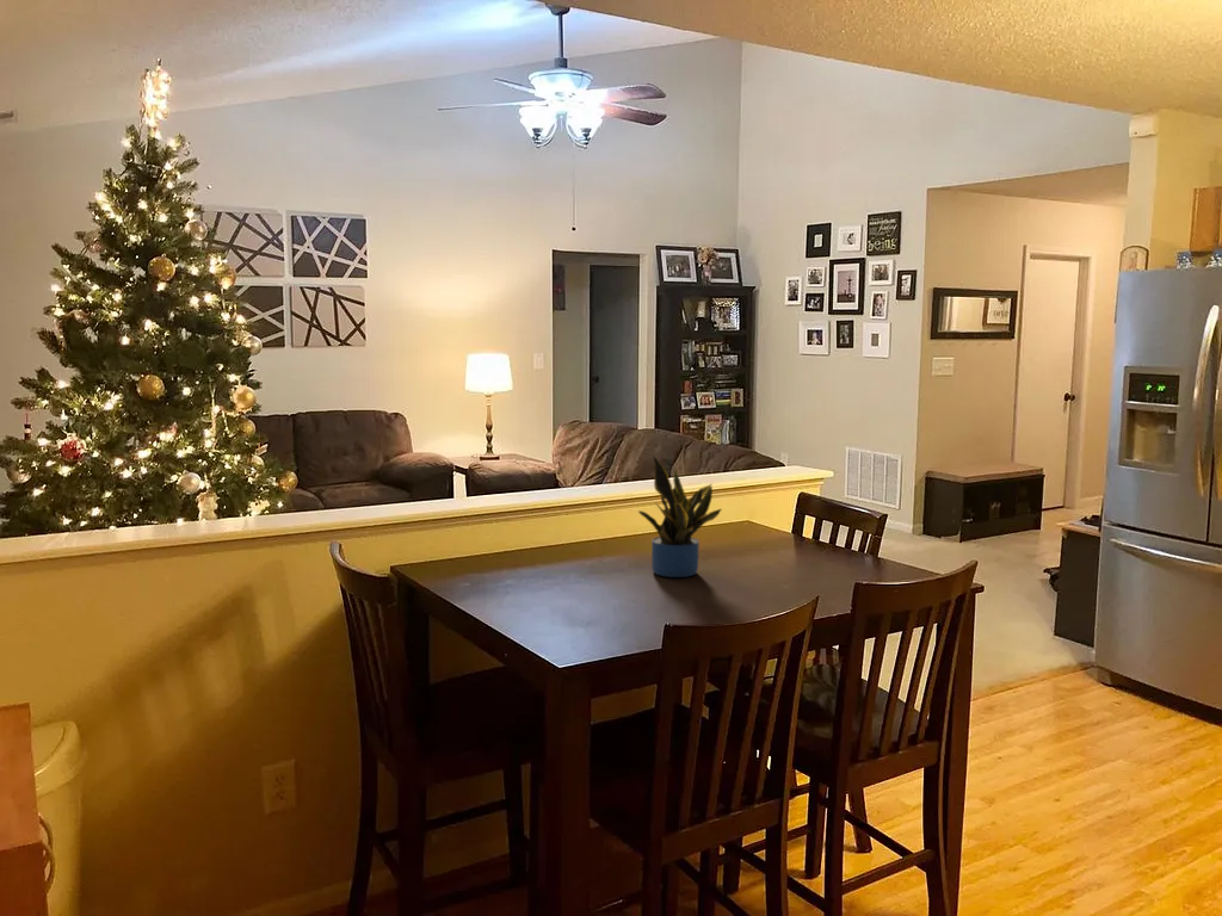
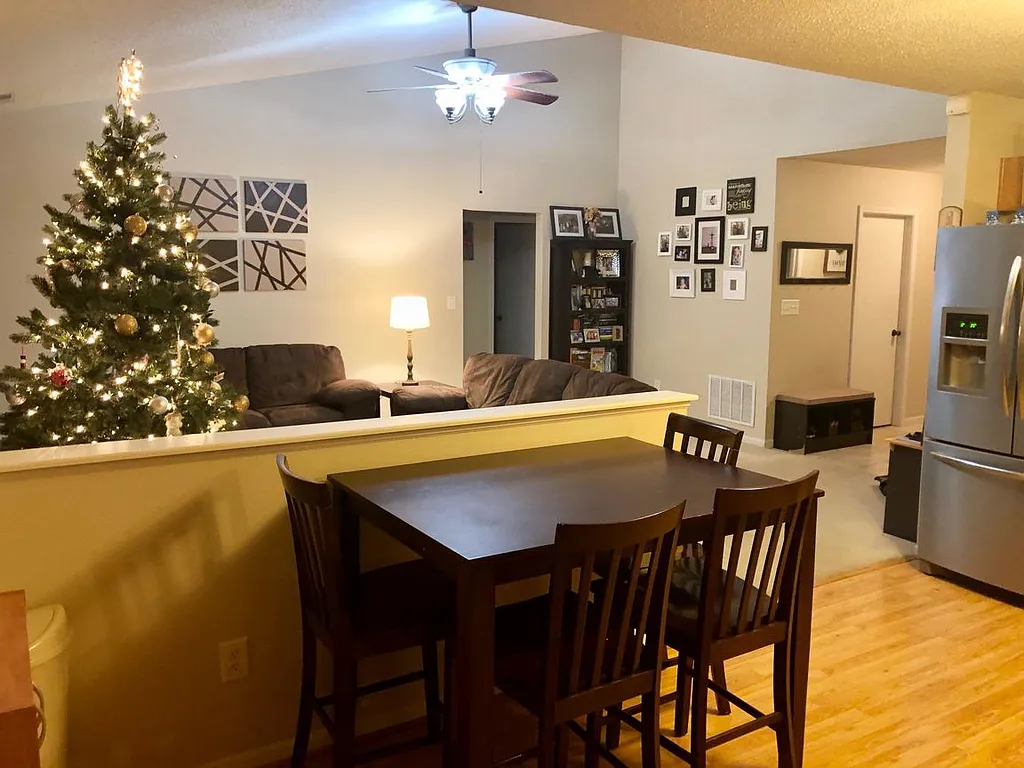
- potted plant (678, 514)
